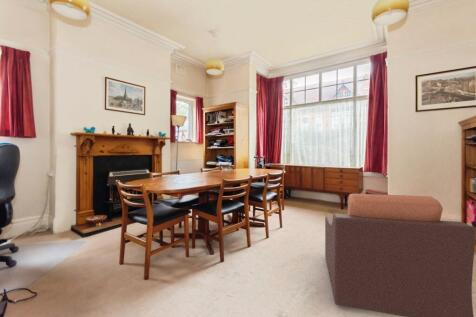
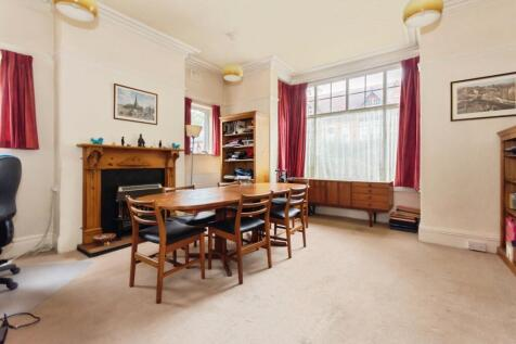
- armchair (379, 236)
